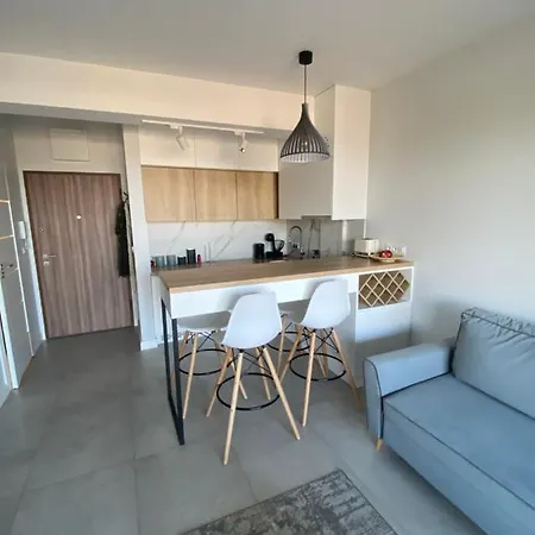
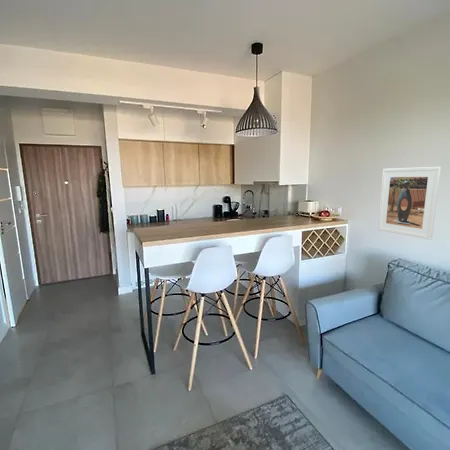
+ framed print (405, 201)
